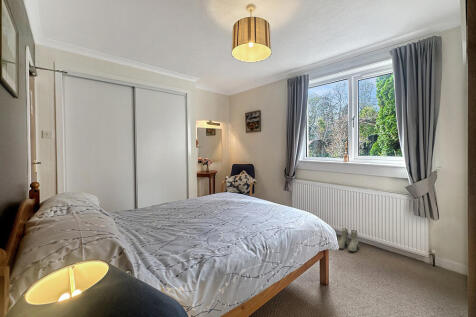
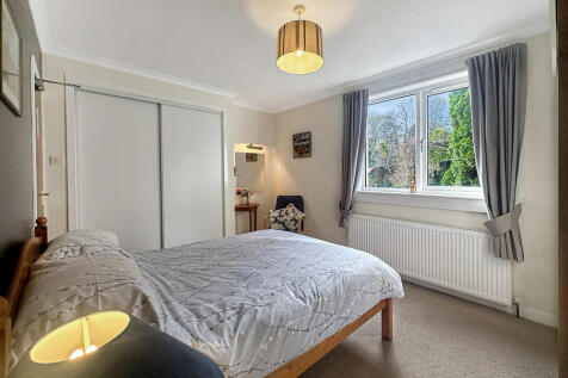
- boots (347, 239)
